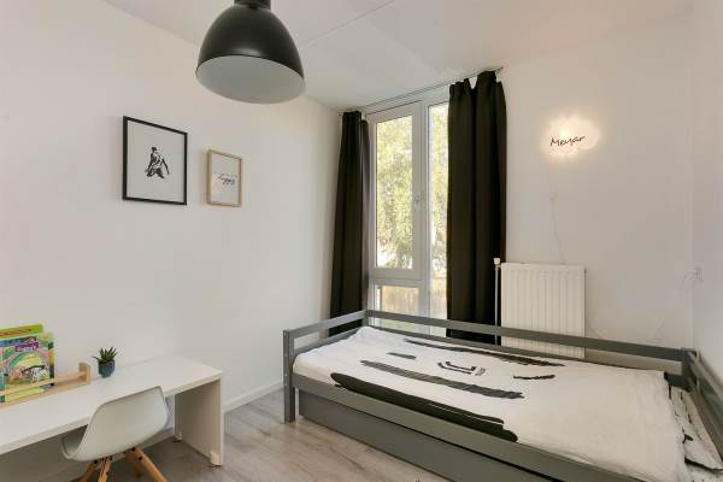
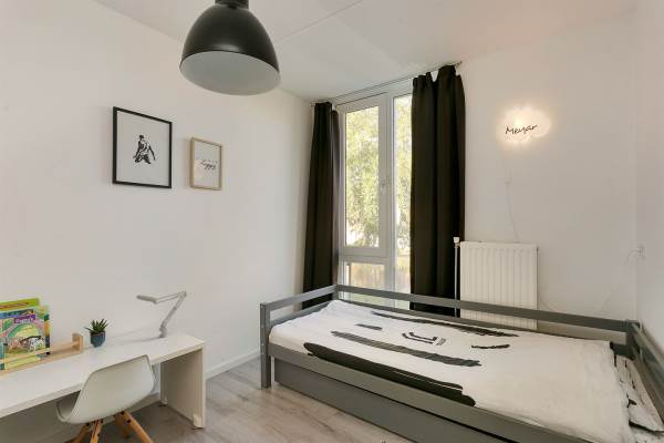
+ desk lamp (167, 316)
